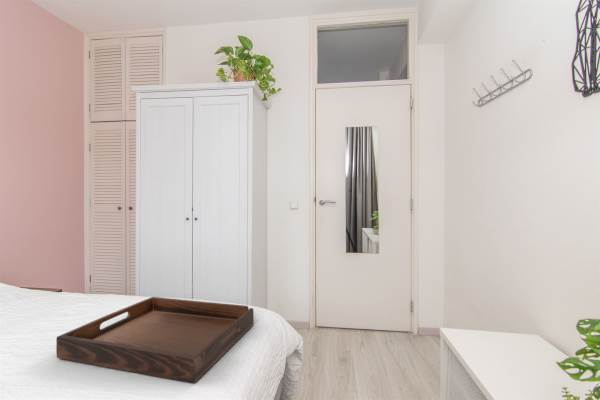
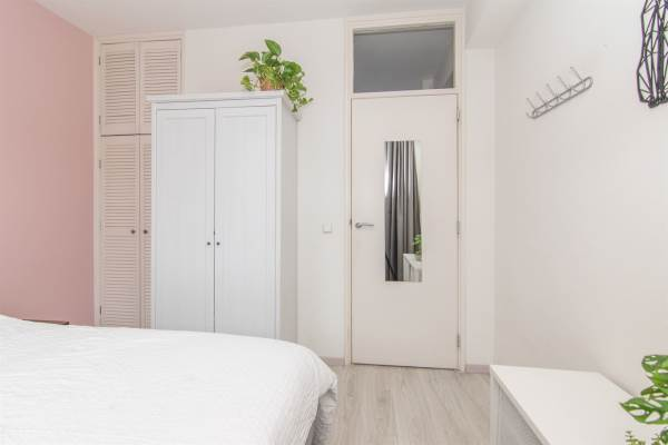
- serving tray (168, 329)
